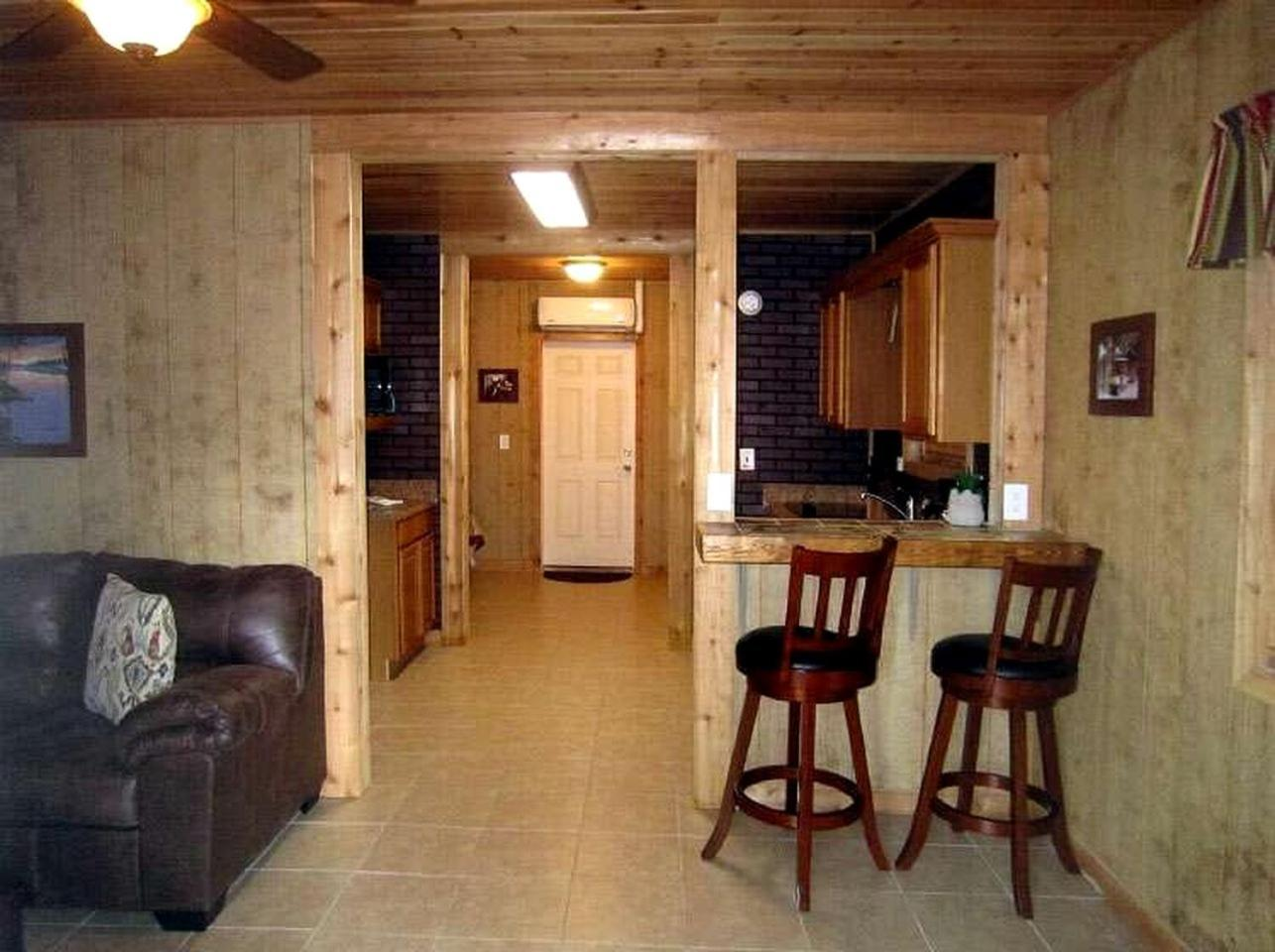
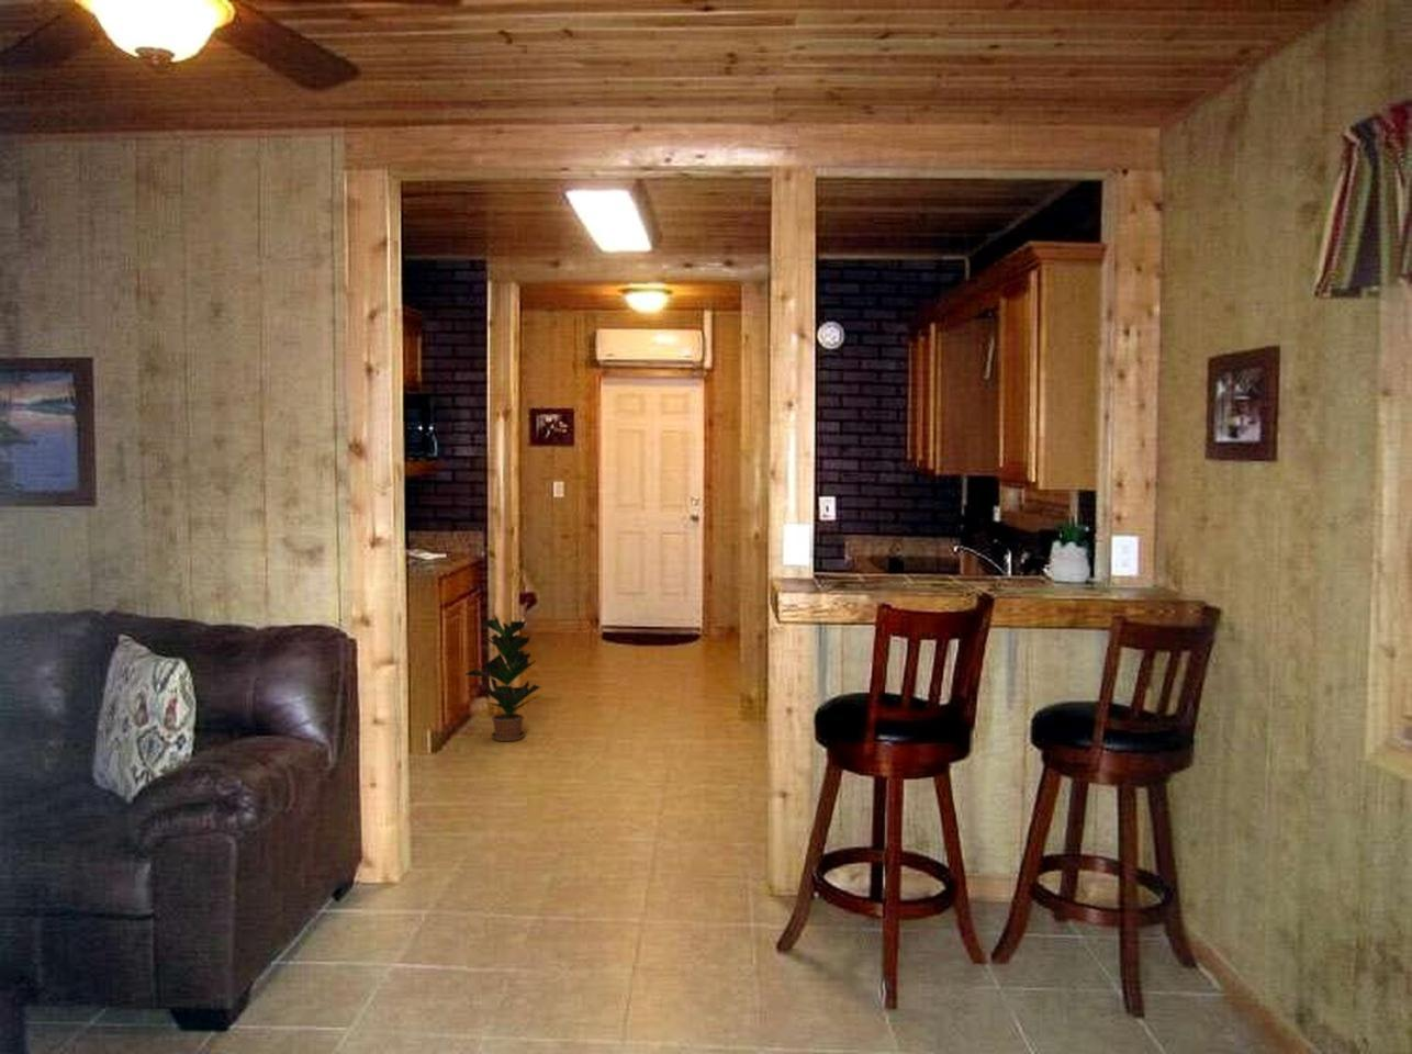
+ potted plant (499, 678)
